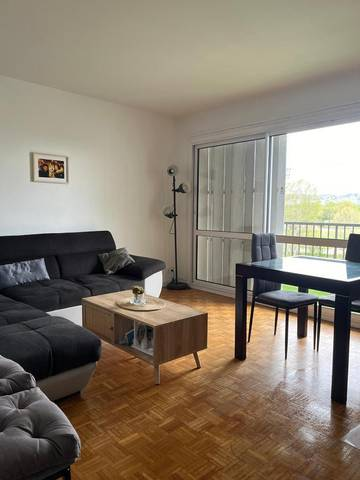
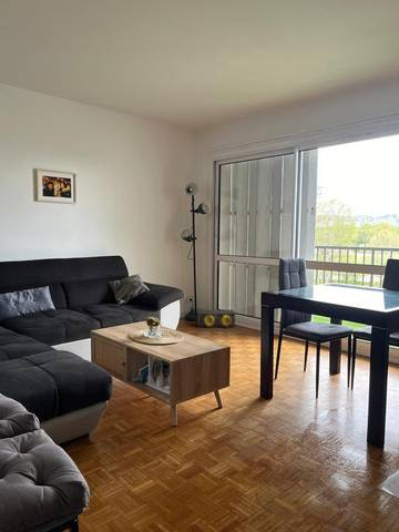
+ speaker (216, 318)
